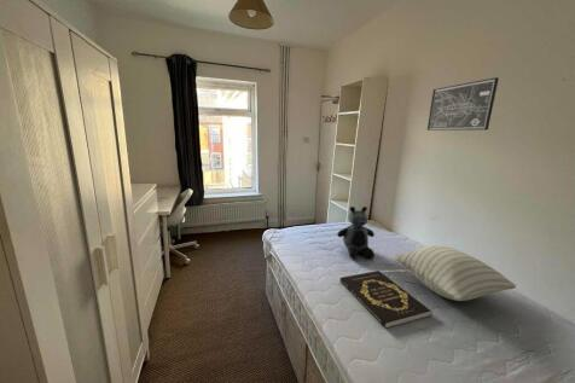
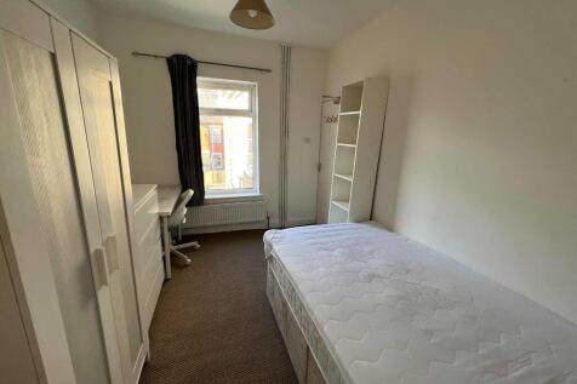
- book (381, 294)
- wall art (458, 108)
- teddy bear (359, 231)
- pillow (449, 271)
